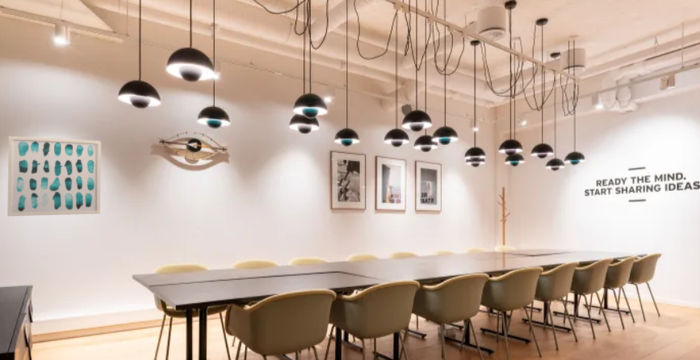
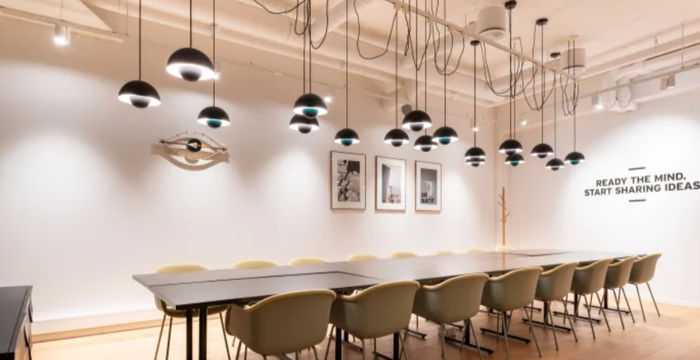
- wall art (56, 176)
